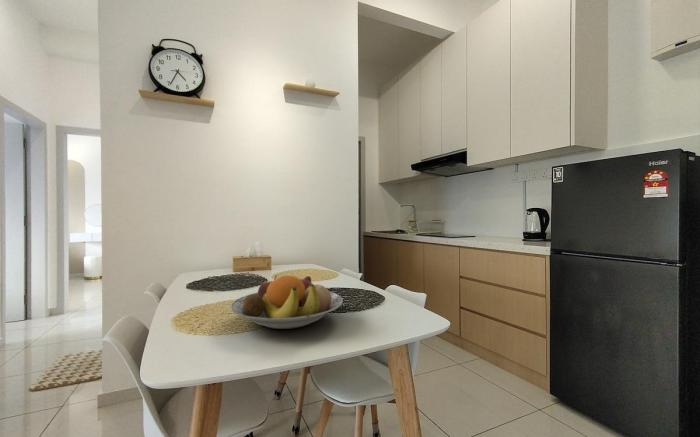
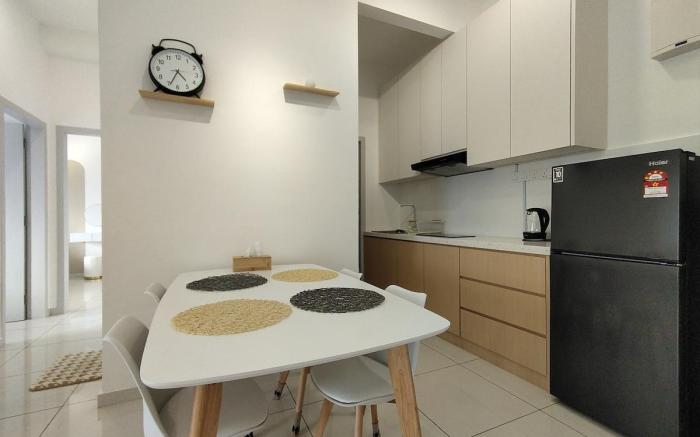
- fruit bowl (288, 296)
